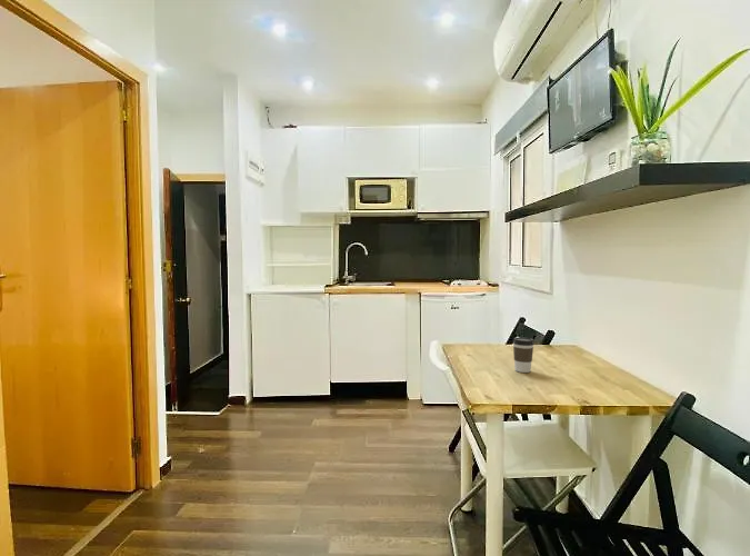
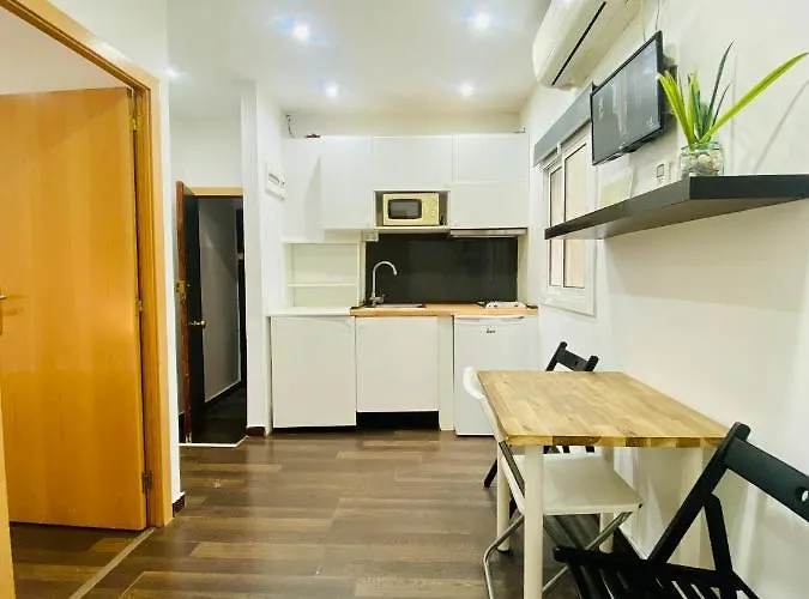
- coffee cup (522, 355)
